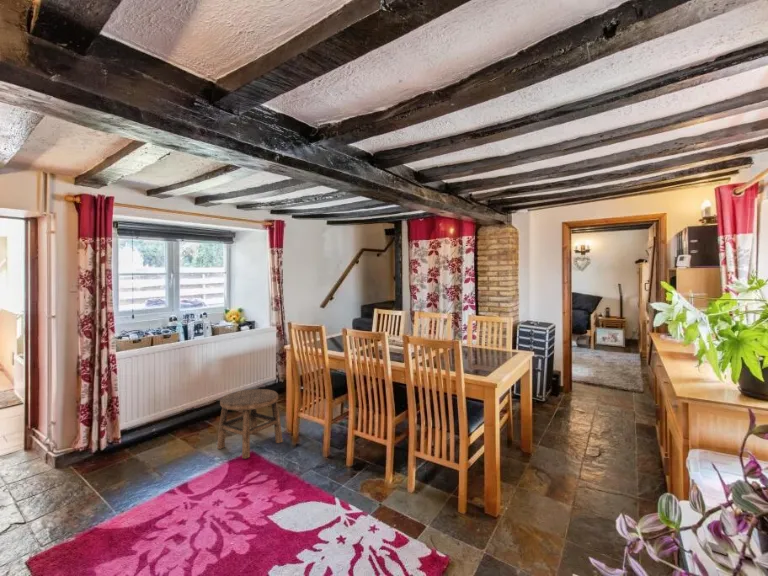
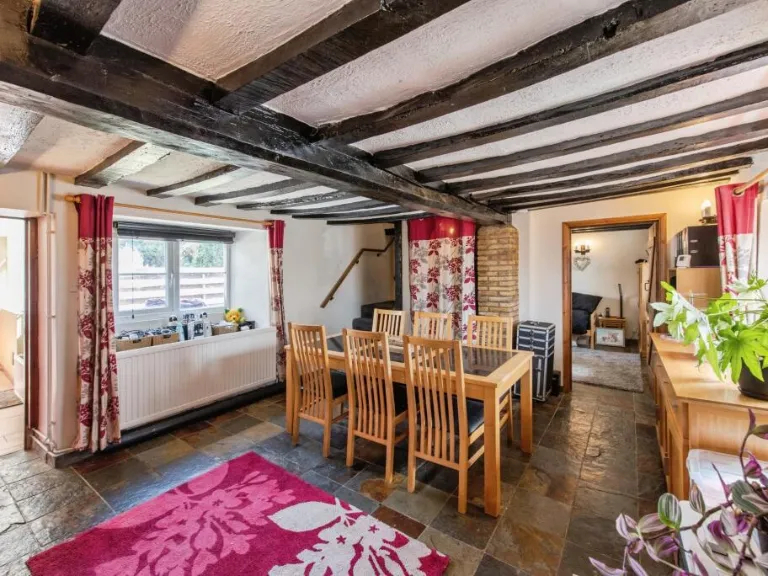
- stool (249, 420)
